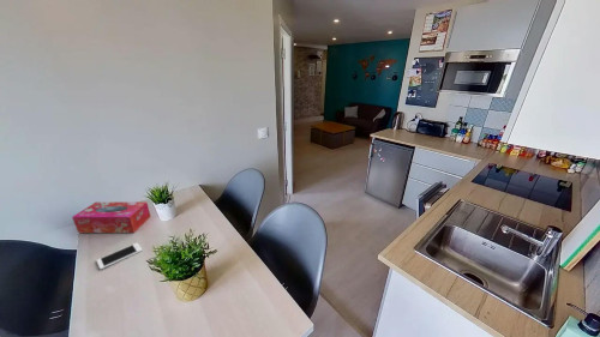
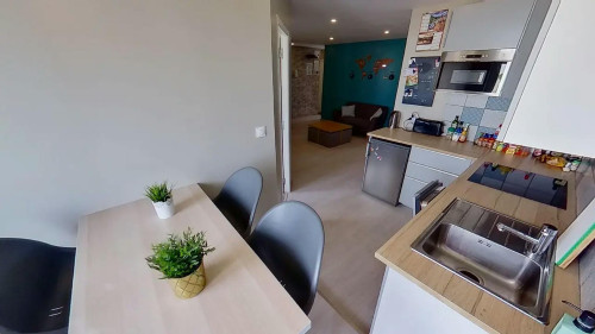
- tissue box (114, 216)
- cell phone (120, 254)
